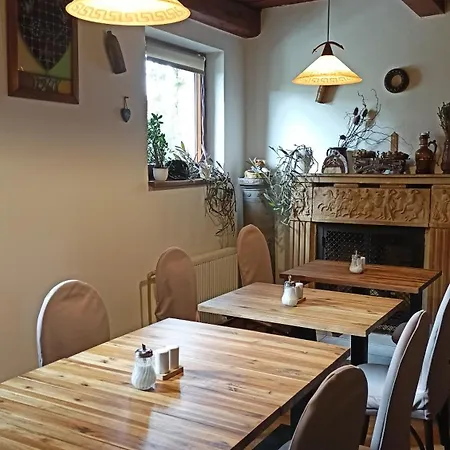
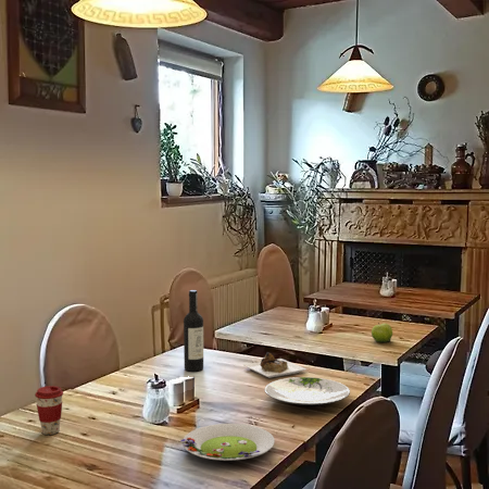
+ salad plate (228, 442)
+ coffee cup (49, 410)
+ fruit (381, 331)
+ wine bottle (266, 353)
+ plate (306, 394)
